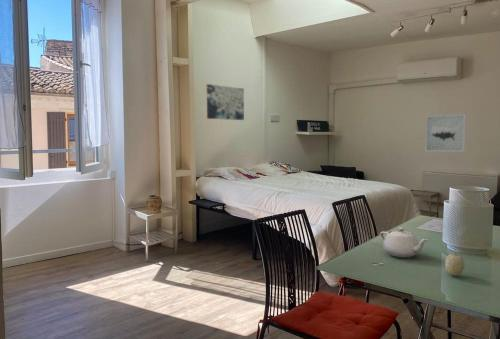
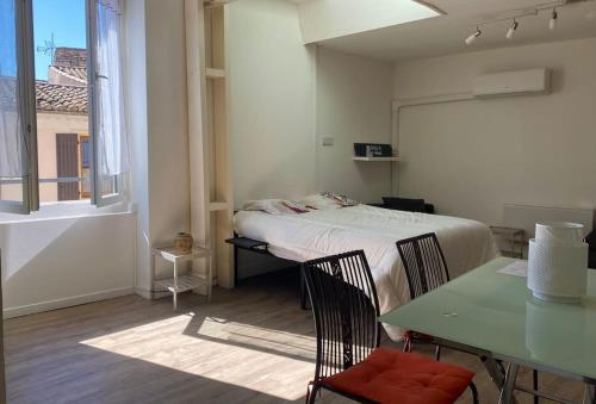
- wall art (445, 133)
- teapot (402, 241)
- fruit (454, 264)
- wall art (226, 103)
